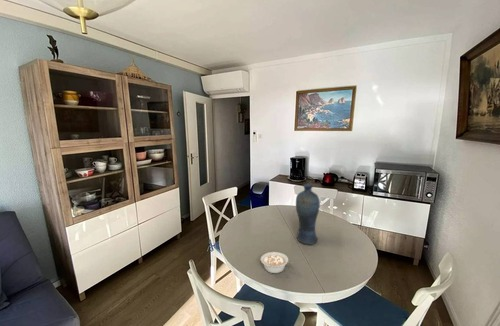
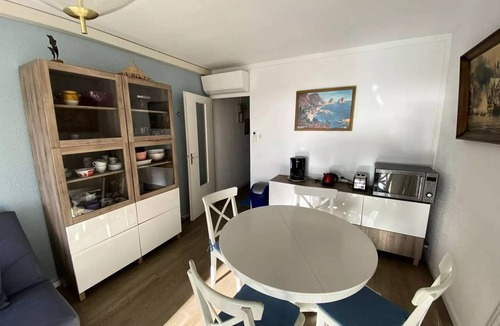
- vase (307, 212)
- legume (275, 262)
